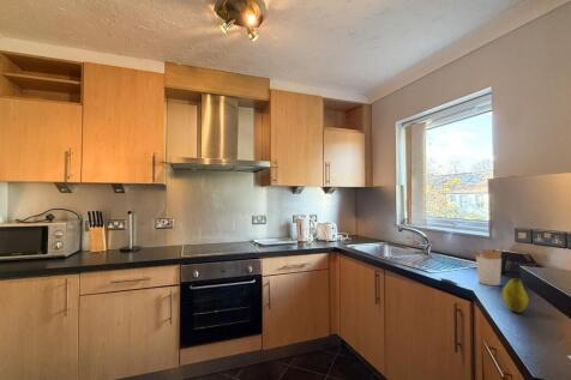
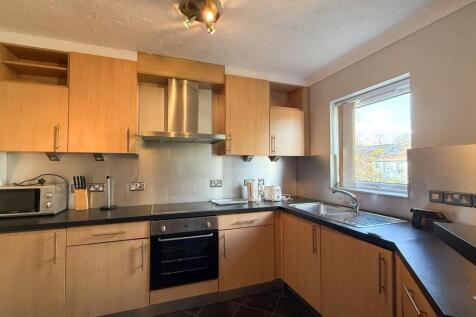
- utensil holder (489, 264)
- fruit (515, 294)
